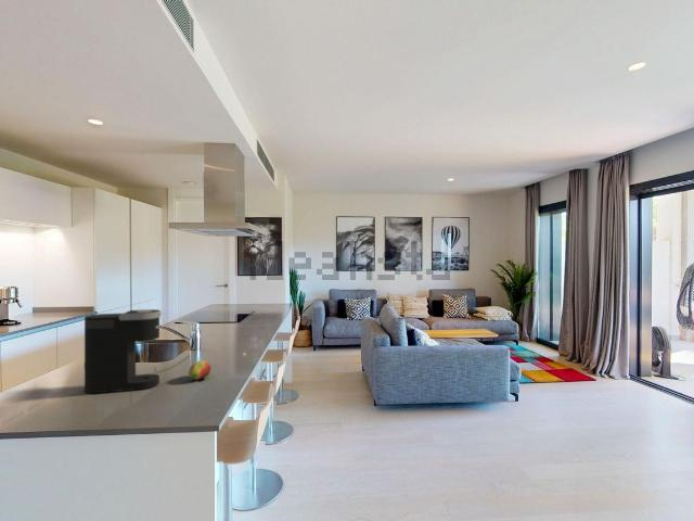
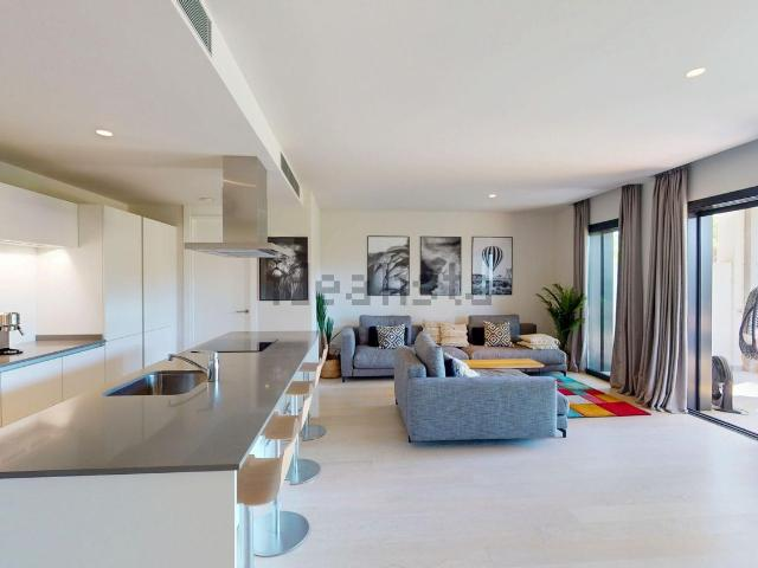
- fruit (200, 369)
- coffee maker (124, 348)
